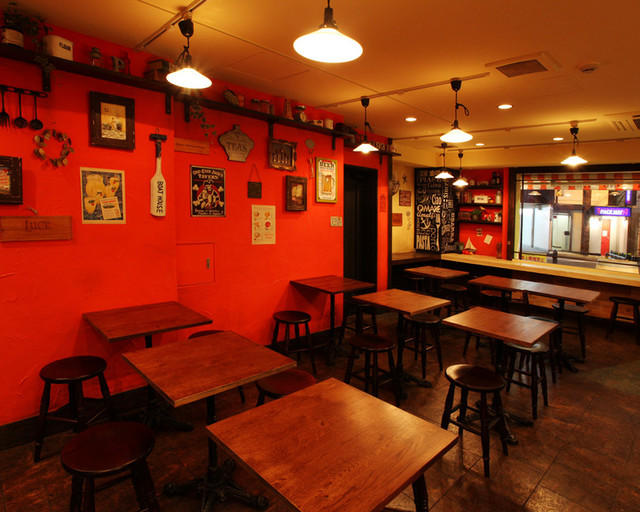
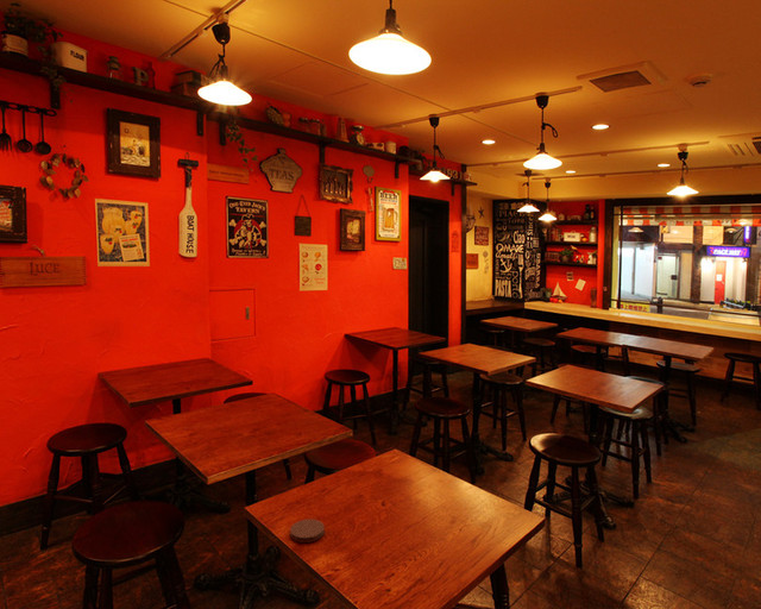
+ coaster (307, 529)
